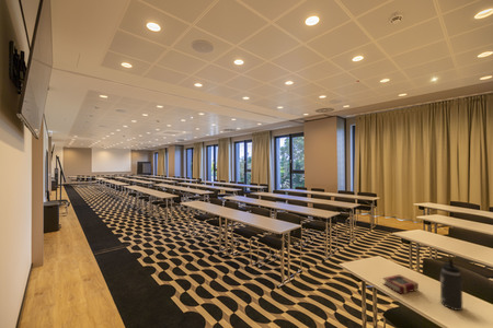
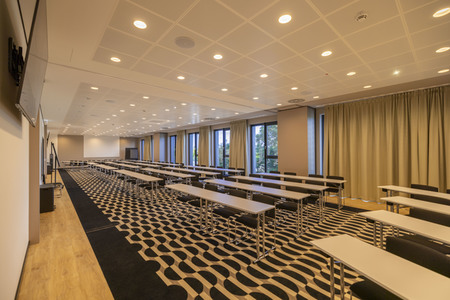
- thermos bottle (449, 281)
- book (400, 283)
